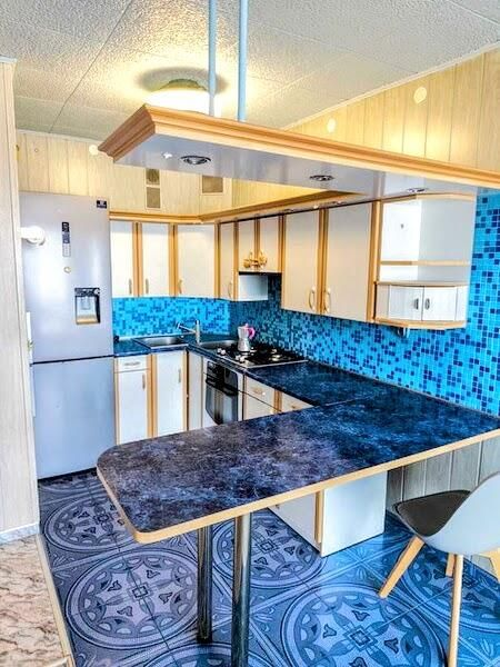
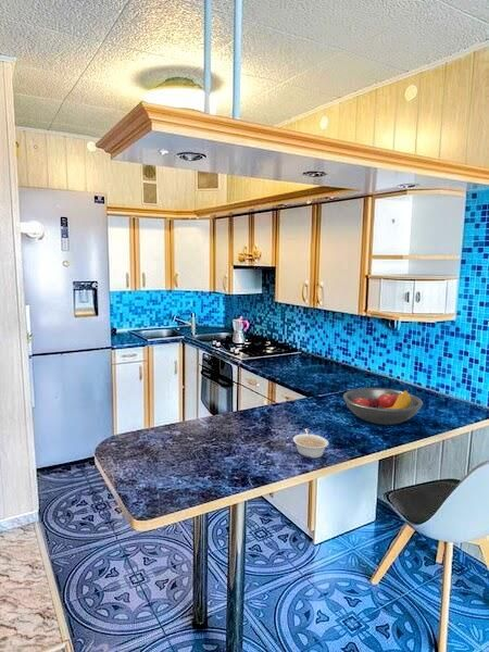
+ legume (309, 444)
+ fruit bowl (381, 405)
